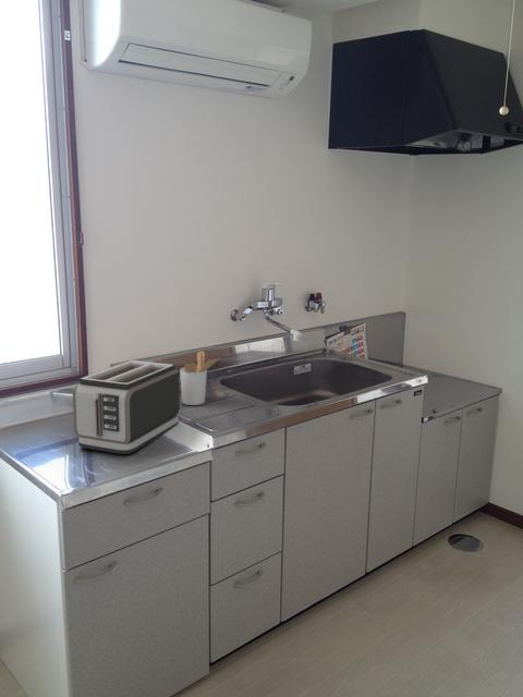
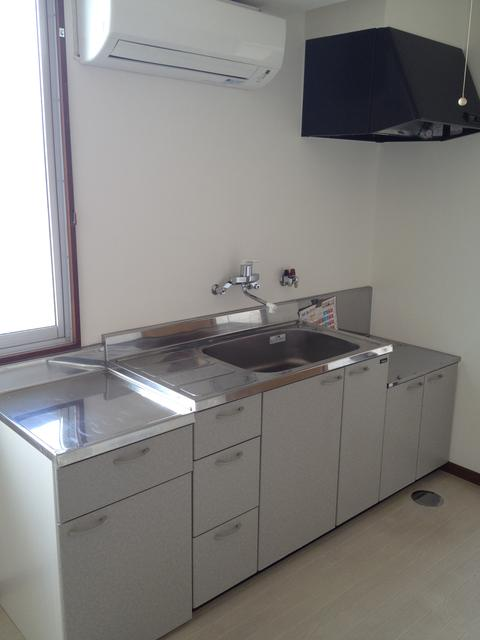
- toaster (127, 404)
- utensil holder (199, 378)
